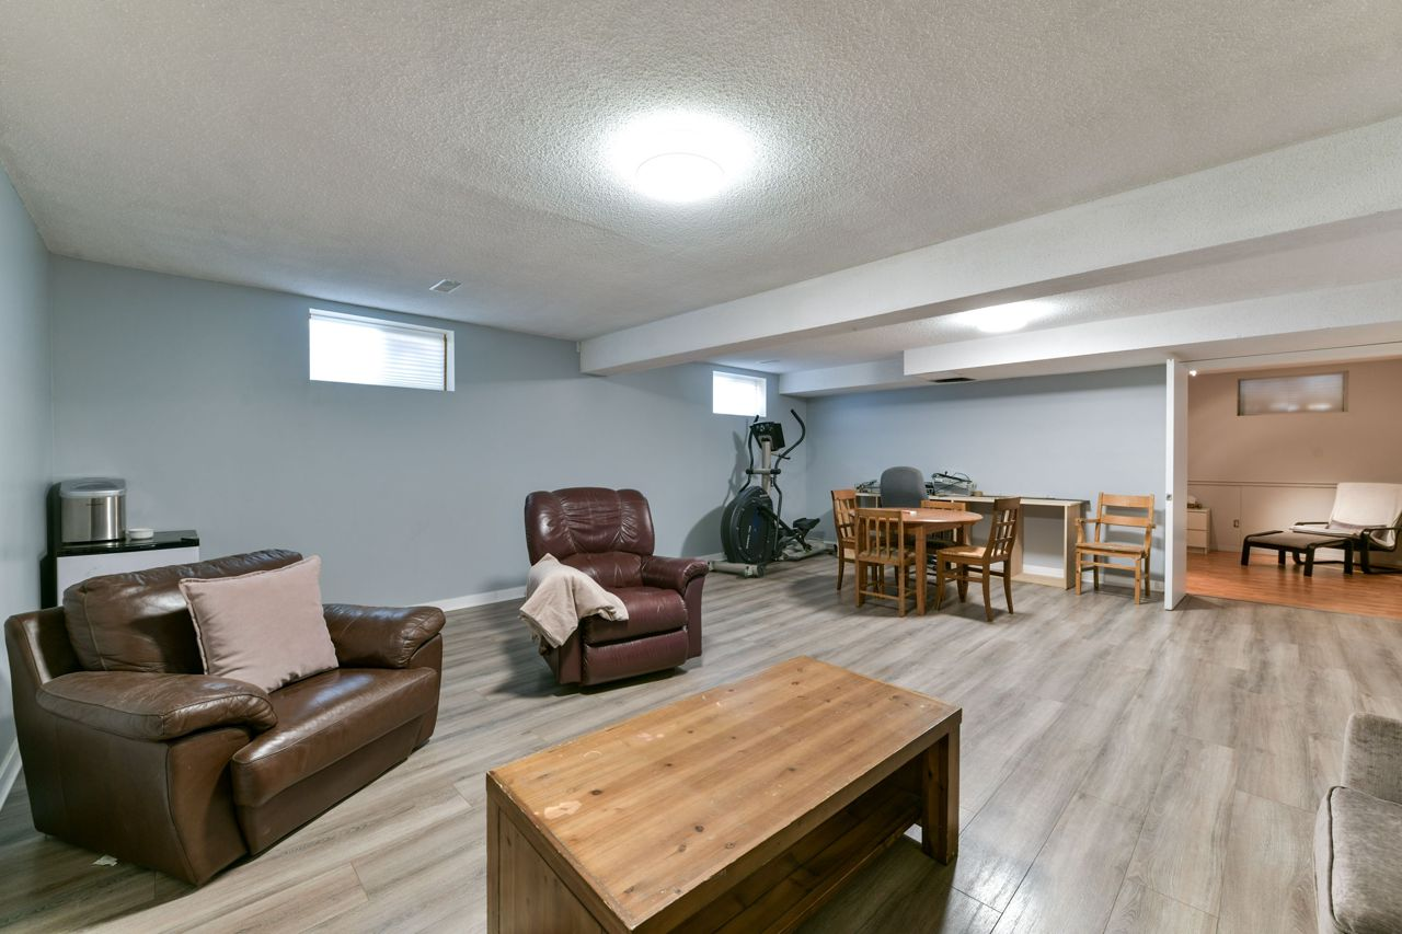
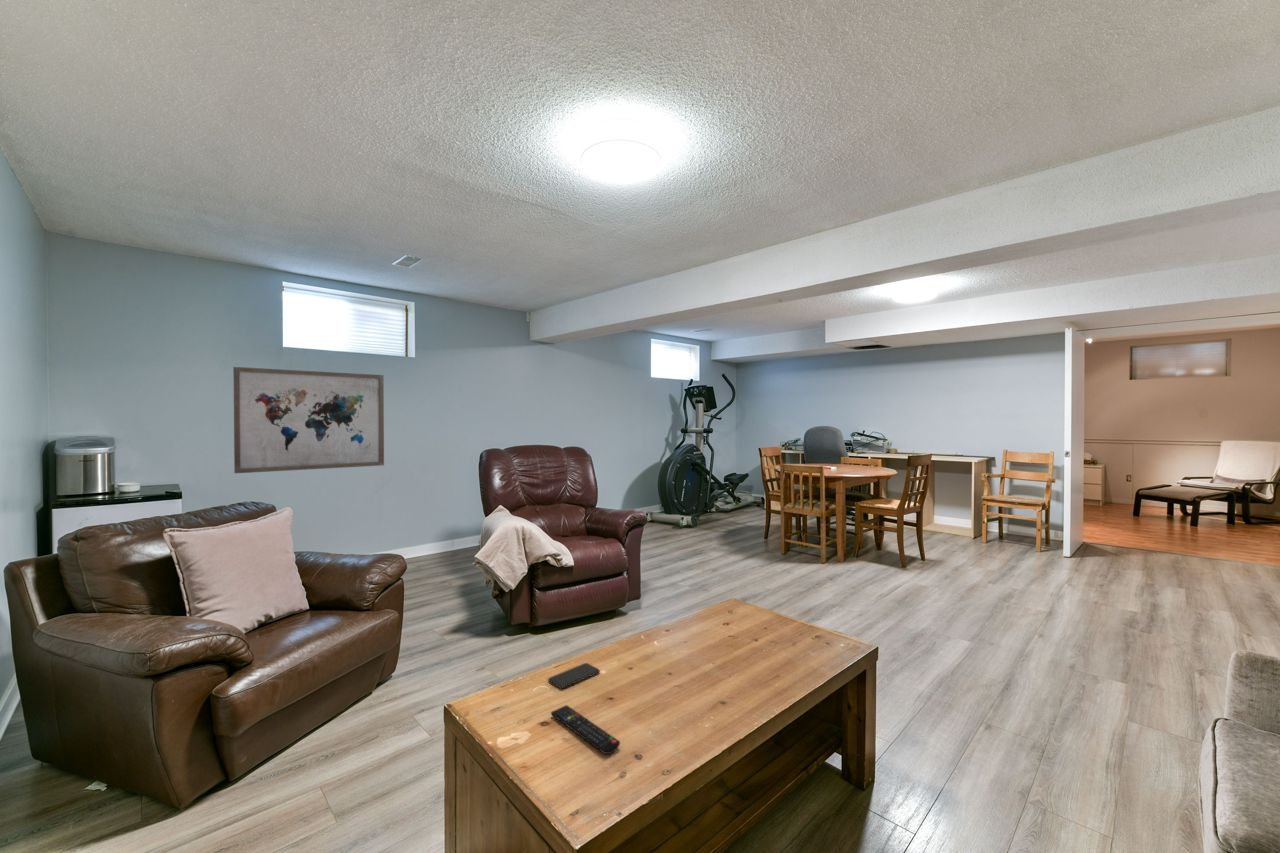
+ smartphone (574, 675)
+ wall art (314, 420)
+ remote control (584, 729)
